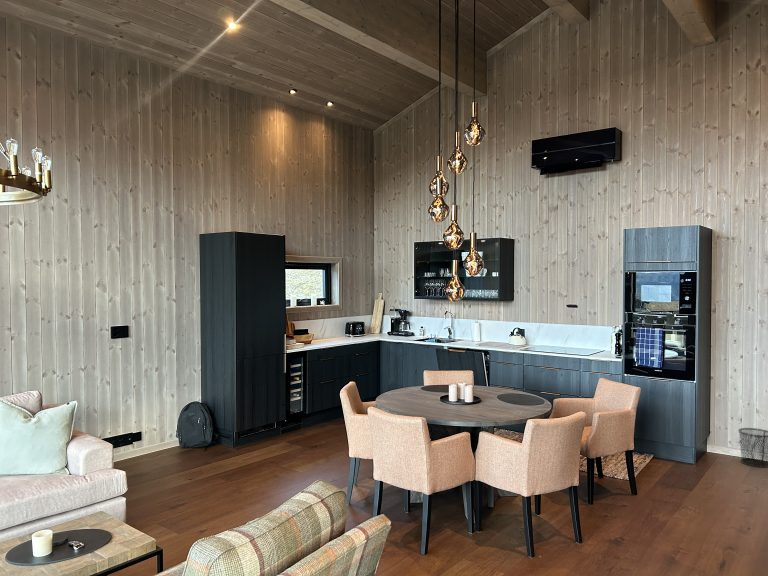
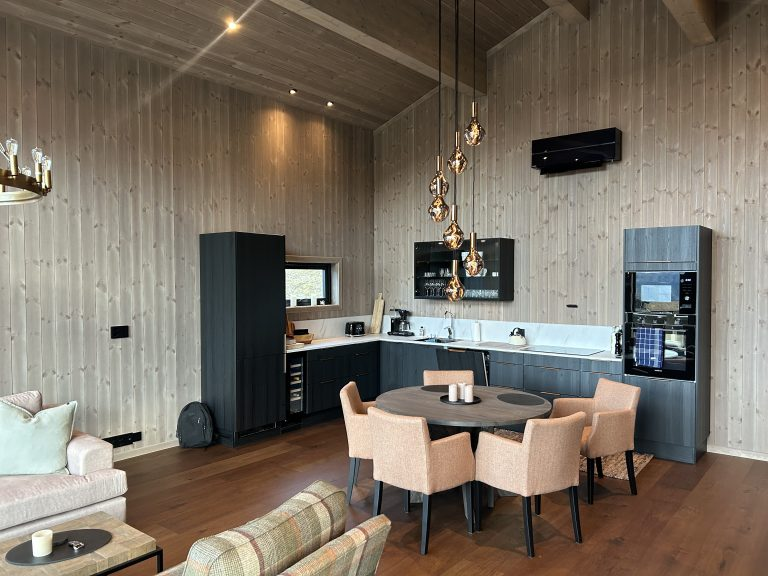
- waste bin (755, 447)
